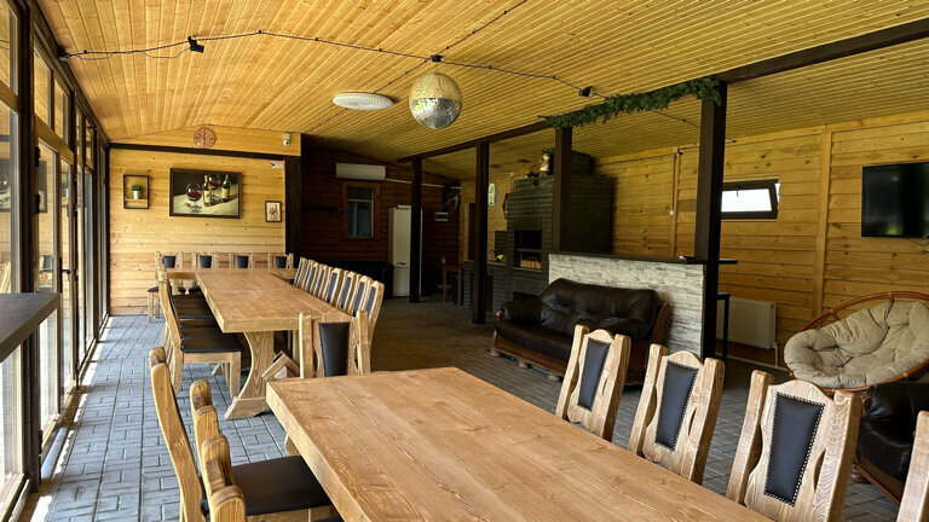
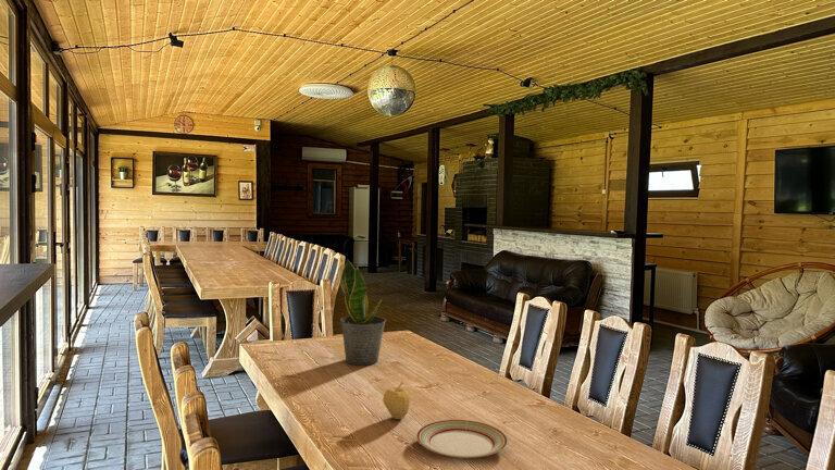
+ potted plant (363, 310)
+ plate (461, 441)
+ fruit (396, 399)
